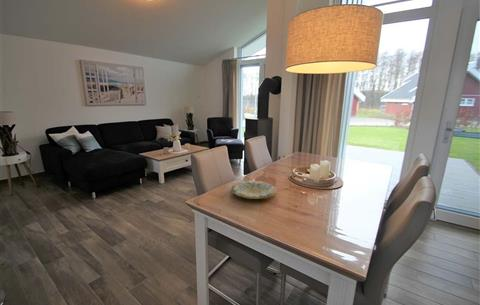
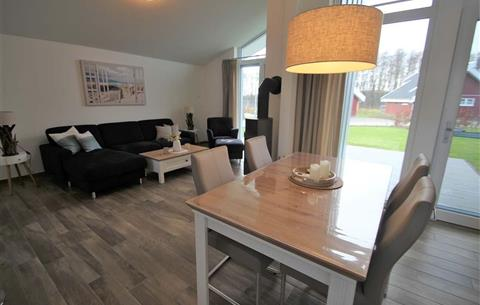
- plate (253, 190)
